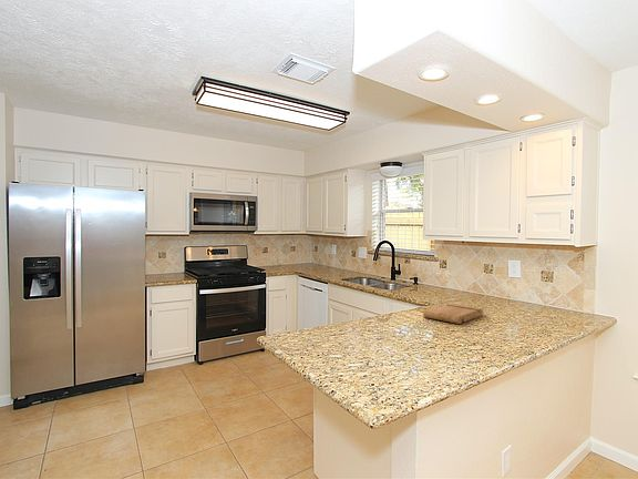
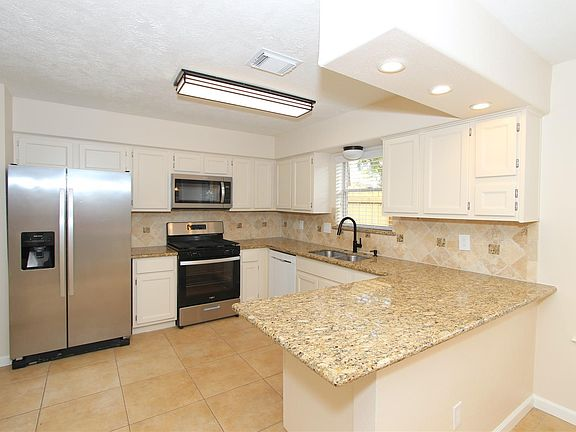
- cutting board (453, 313)
